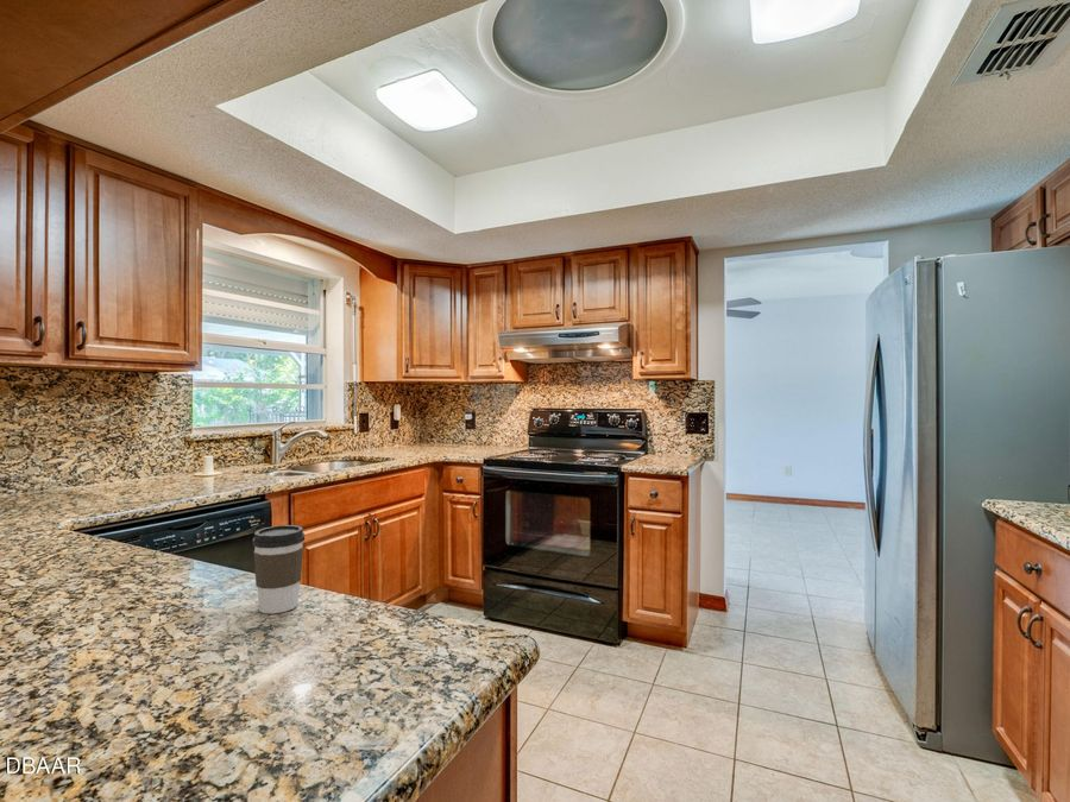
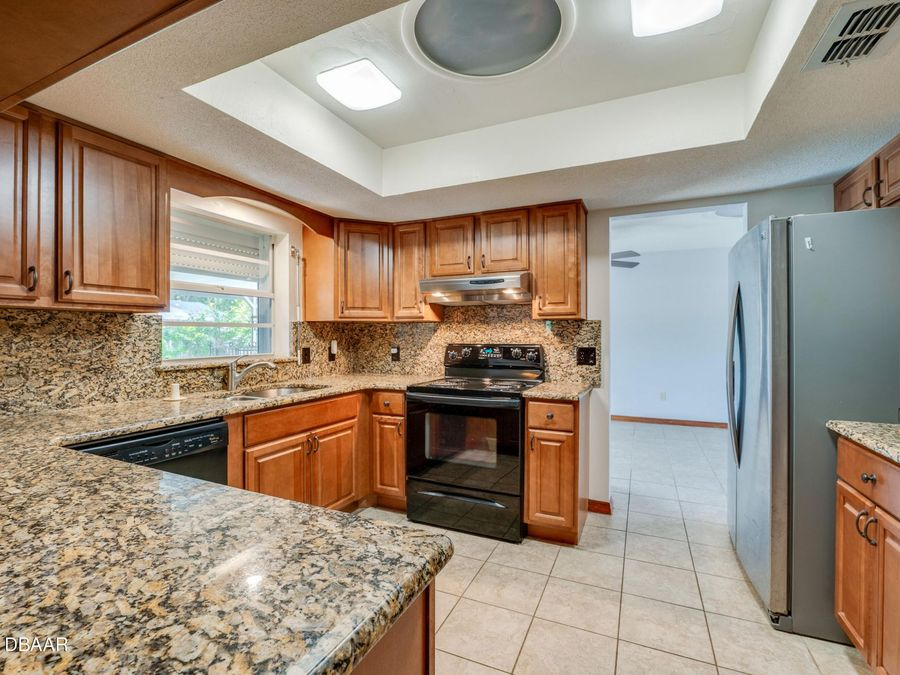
- coffee cup (278, 568)
